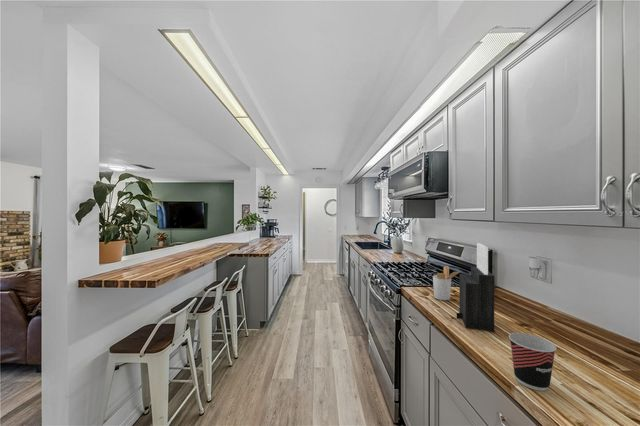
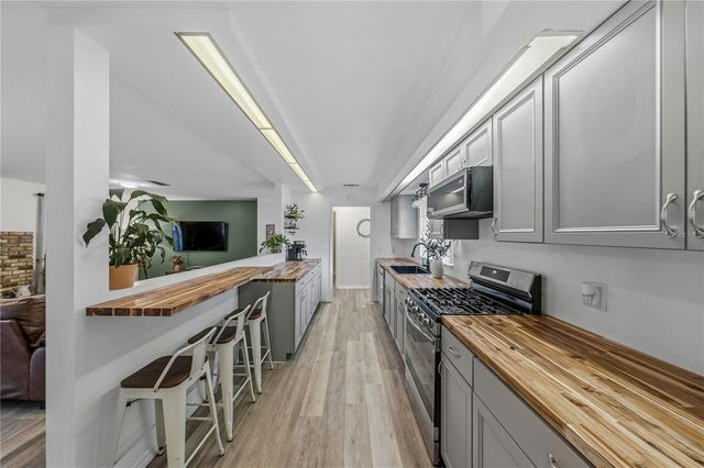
- cup (531, 361)
- utensil holder (446, 283)
- knife block (472, 282)
